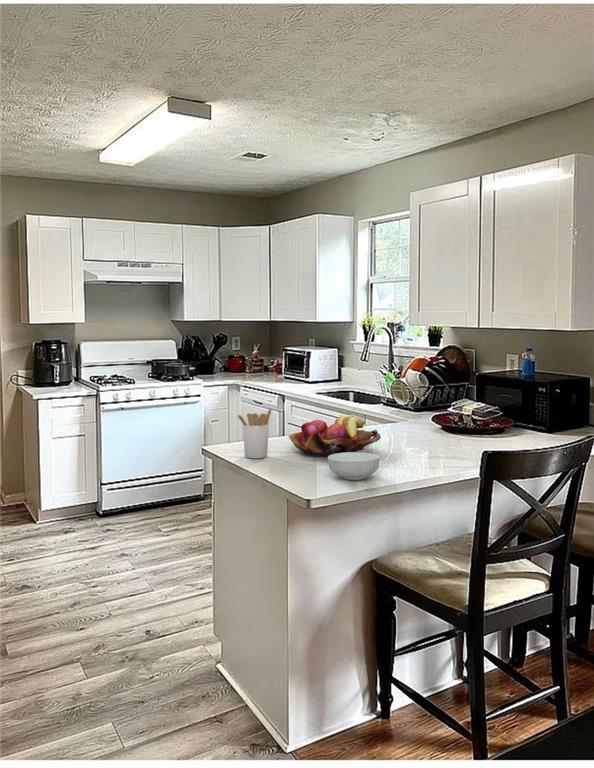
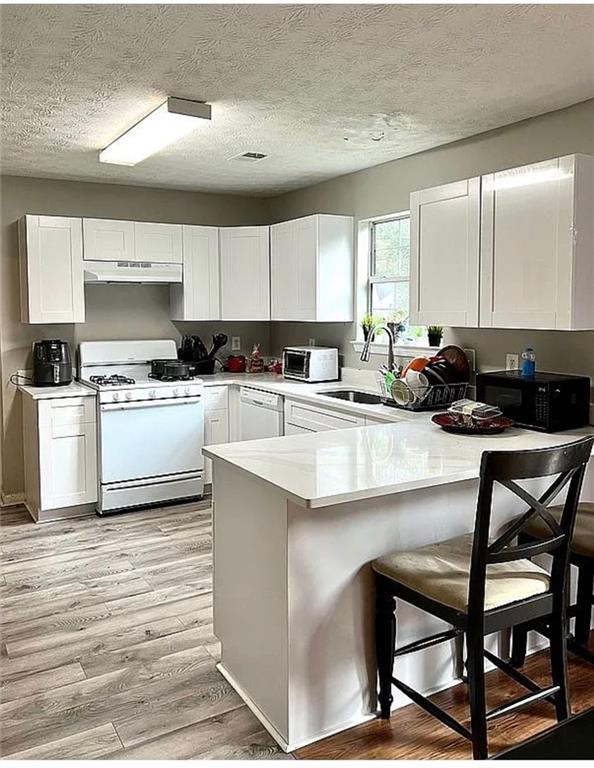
- fruit basket (336, 434)
- cereal bowl (353, 466)
- utensil holder (256, 433)
